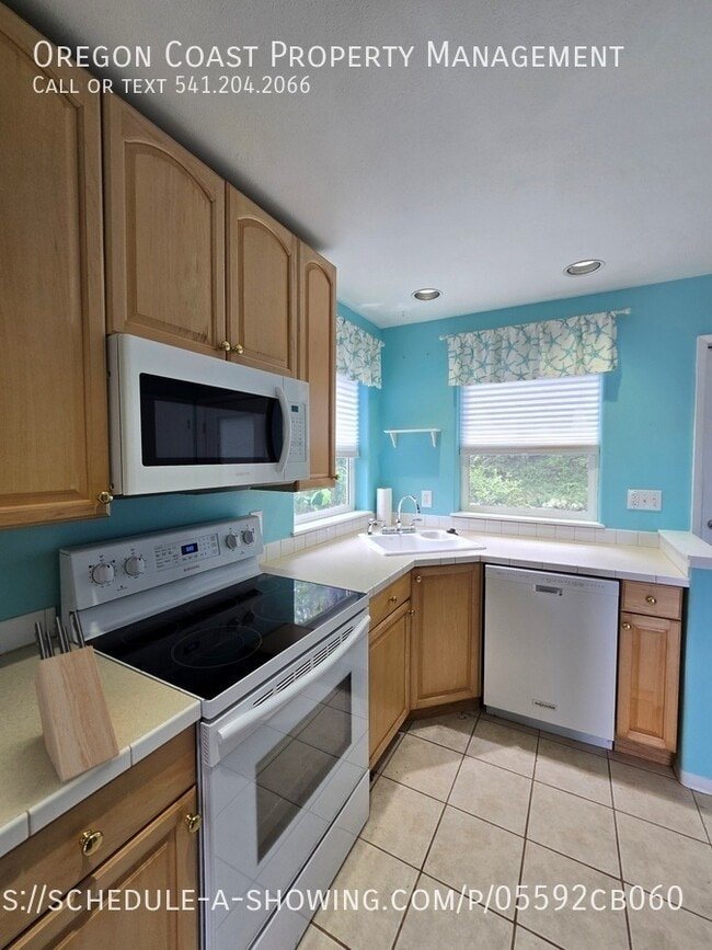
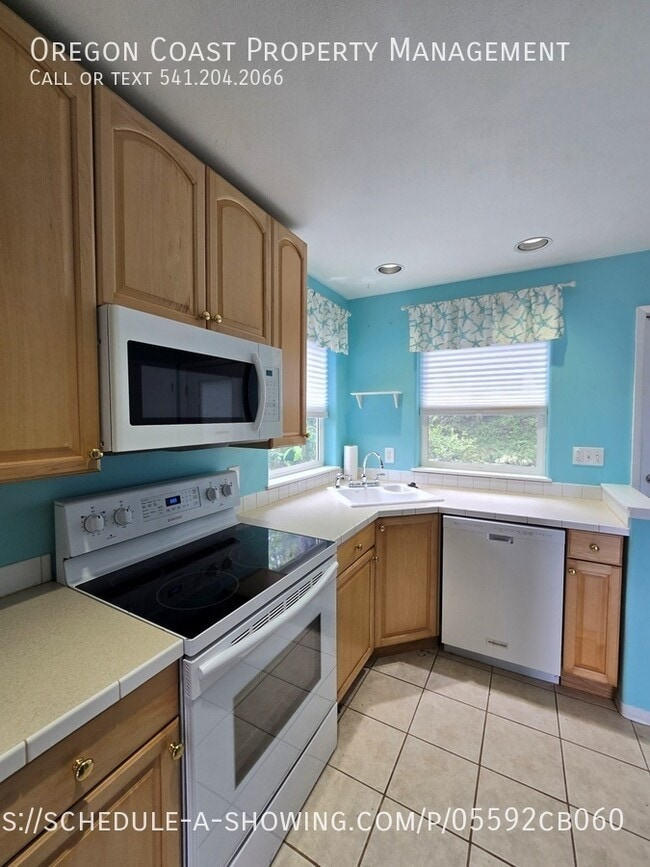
- knife block (71, 684)
